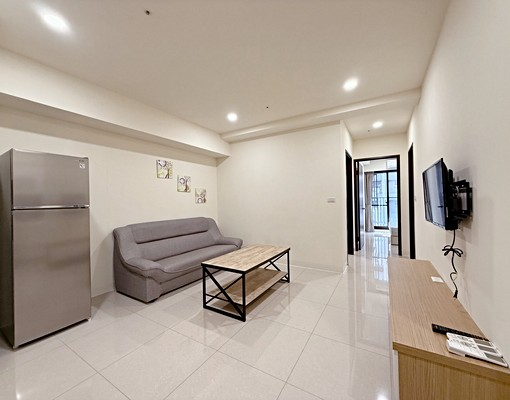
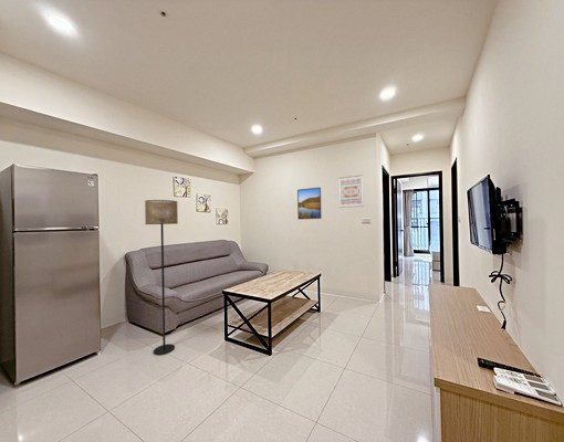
+ wall art (351, 191)
+ floor lamp (163, 275)
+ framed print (309, 203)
